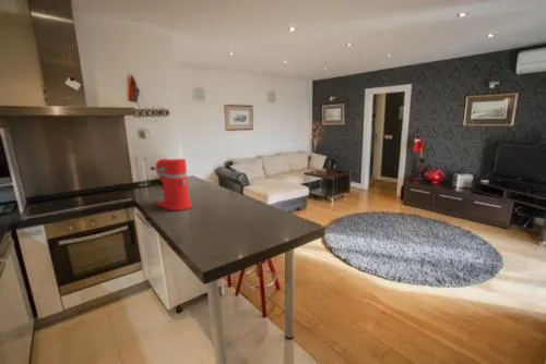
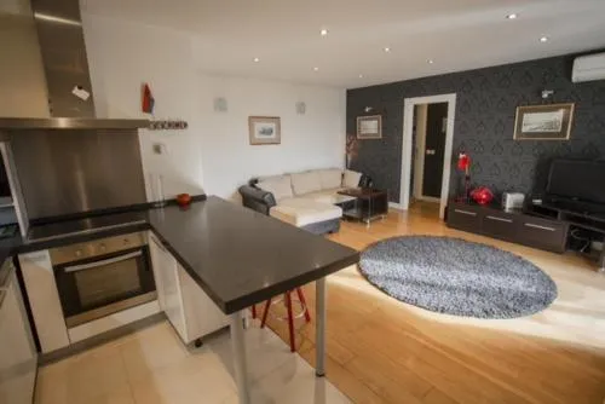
- coffee maker (170, 182)
